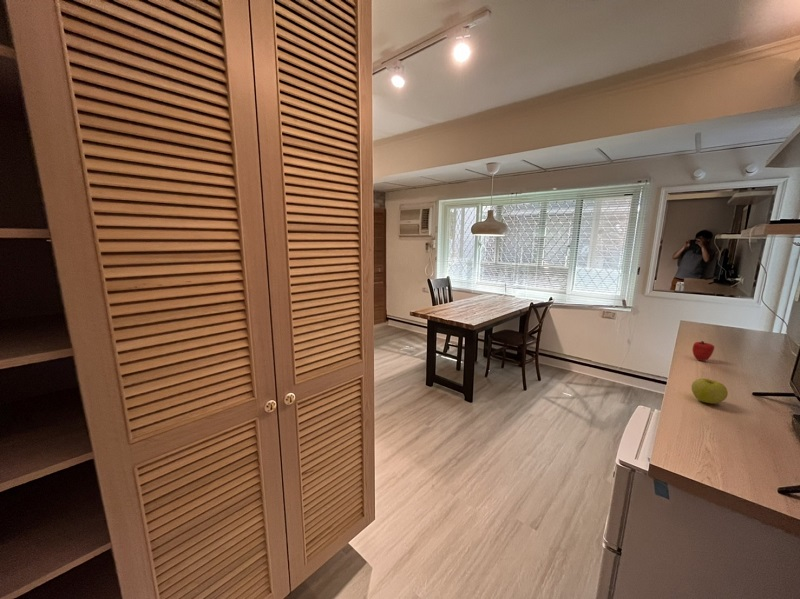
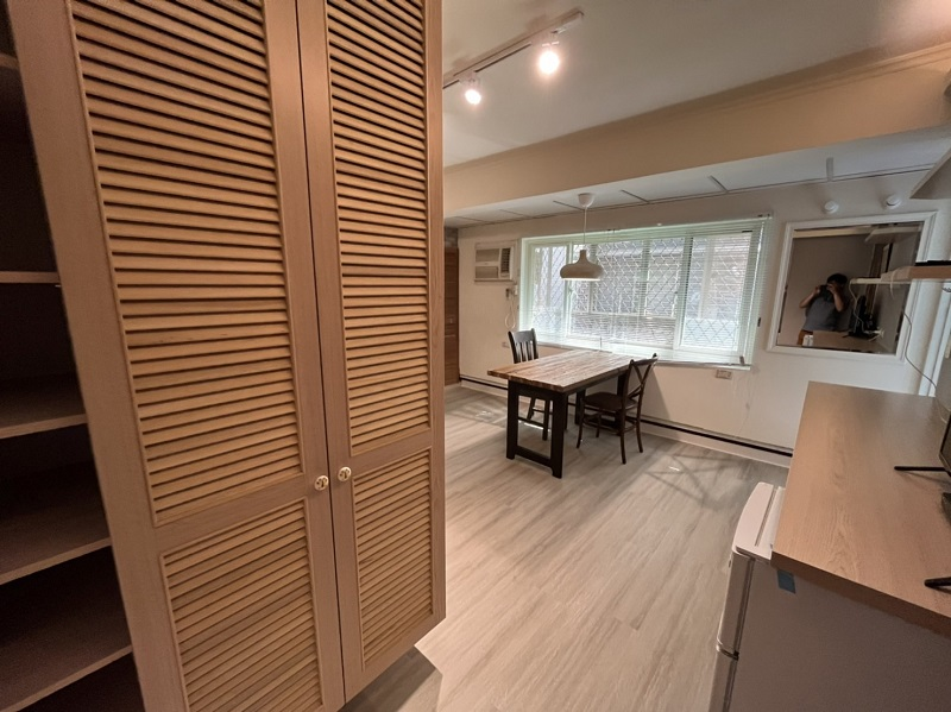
- apple (708, 391)
- apple (702, 350)
